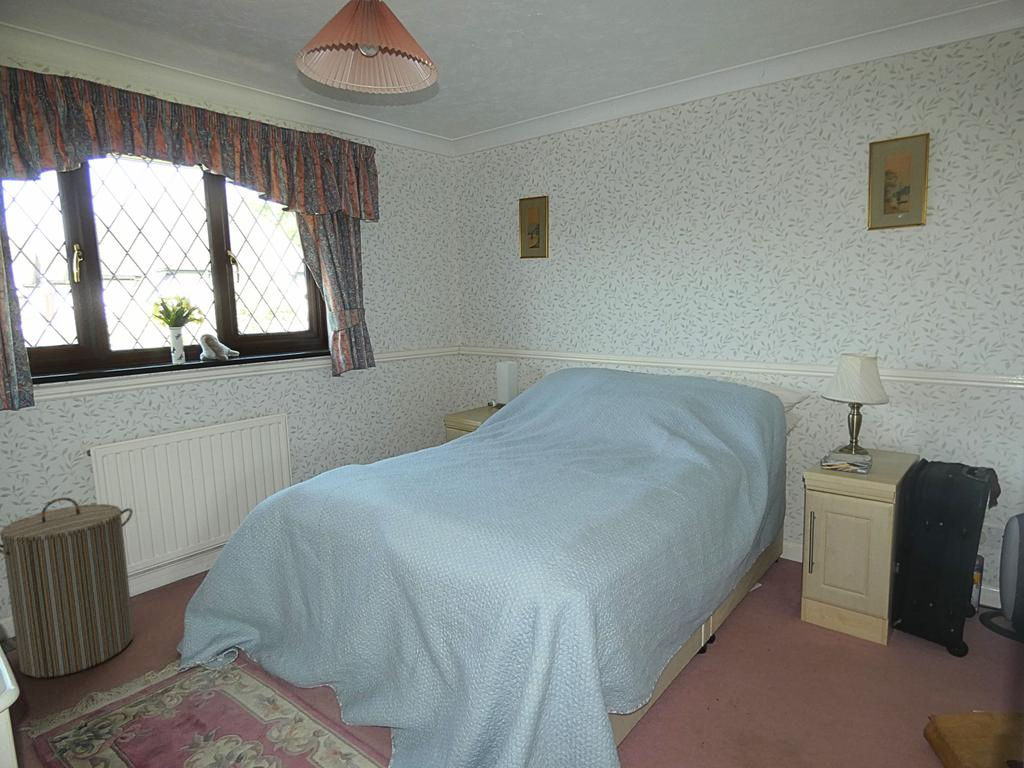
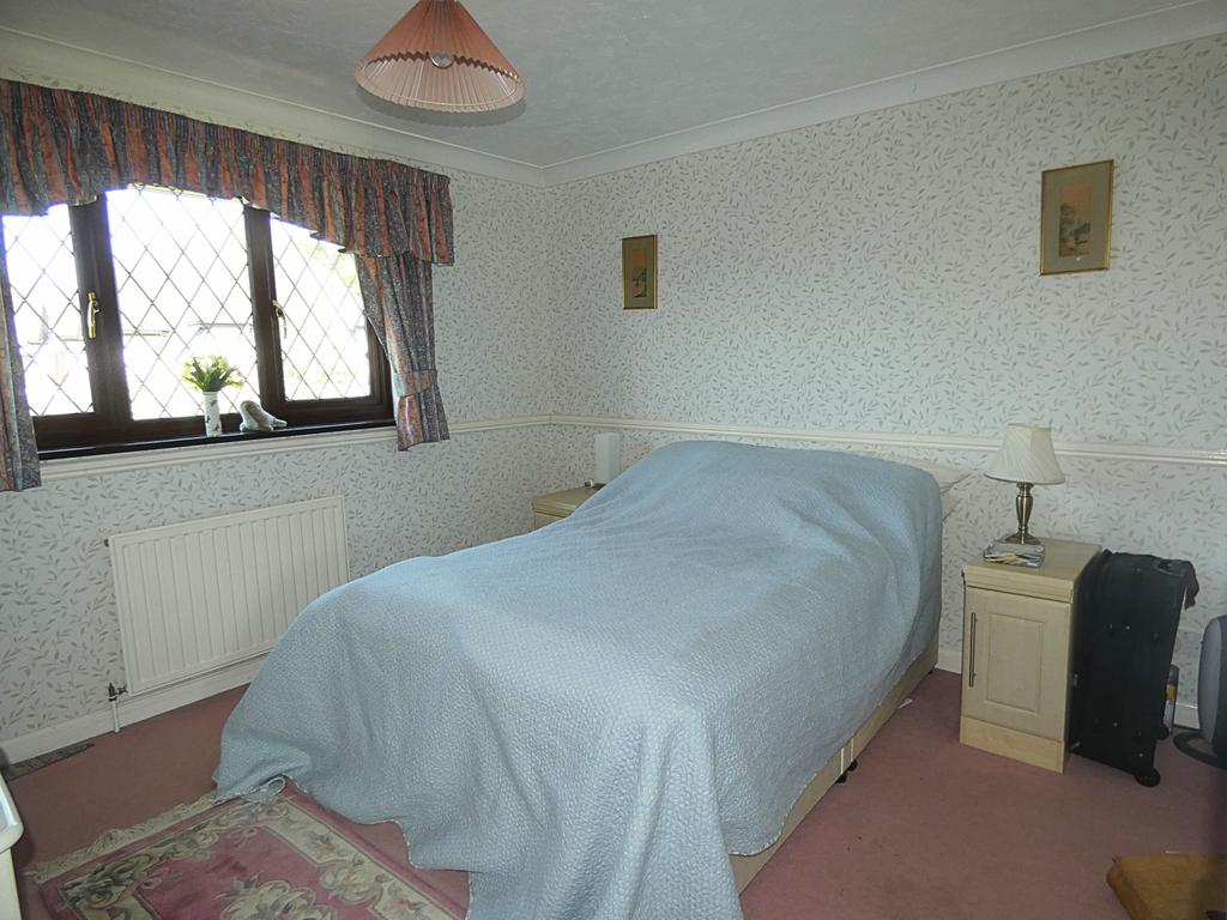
- laundry hamper (70, 575)
